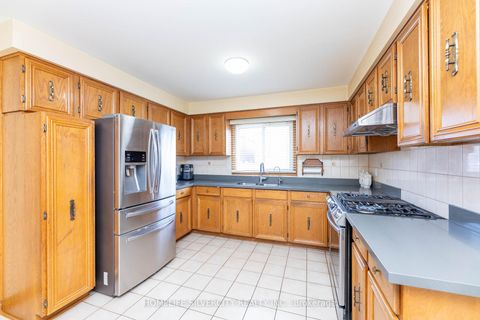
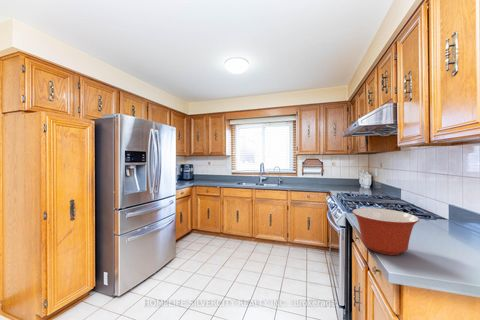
+ mixing bowl (383, 231)
